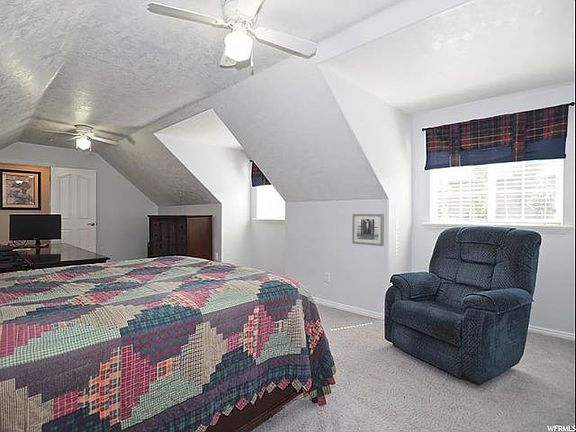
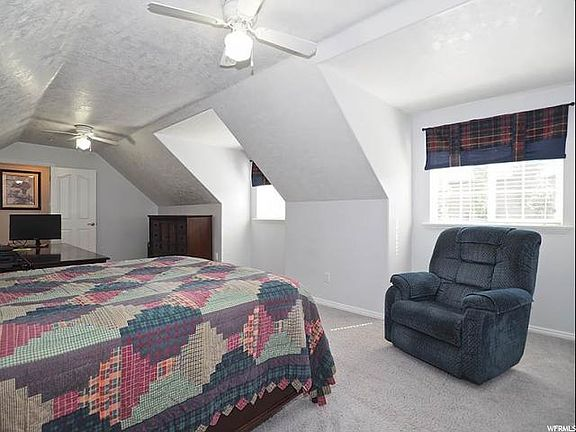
- wall art (367, 229)
